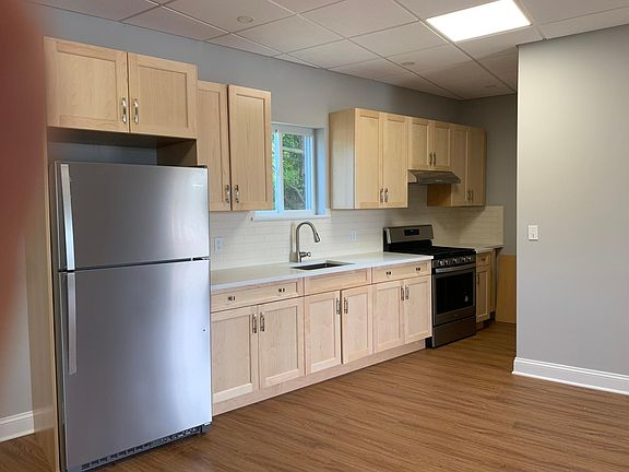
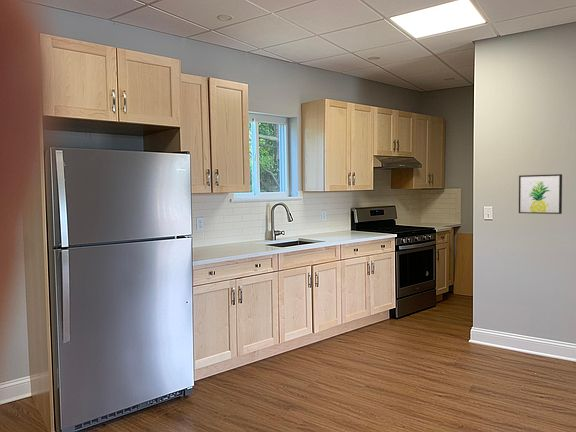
+ wall art (539, 194)
